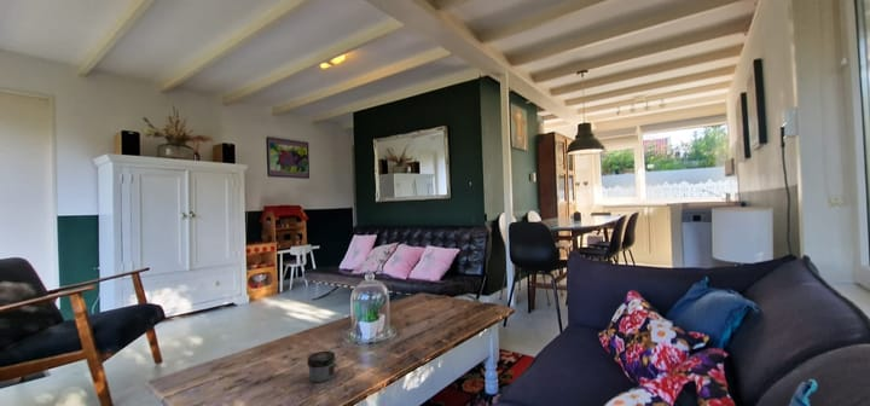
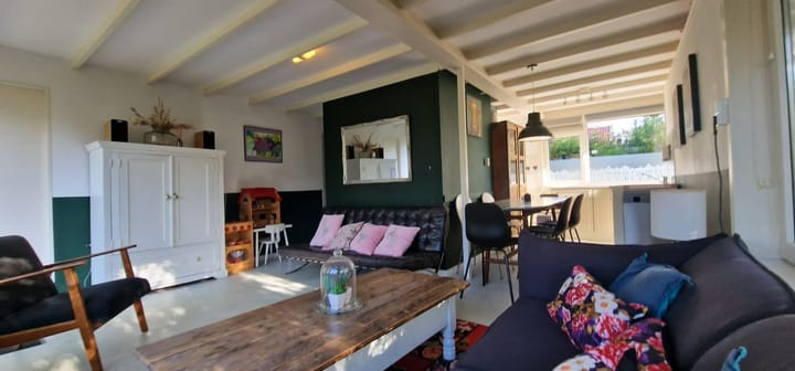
- jar (321, 366)
